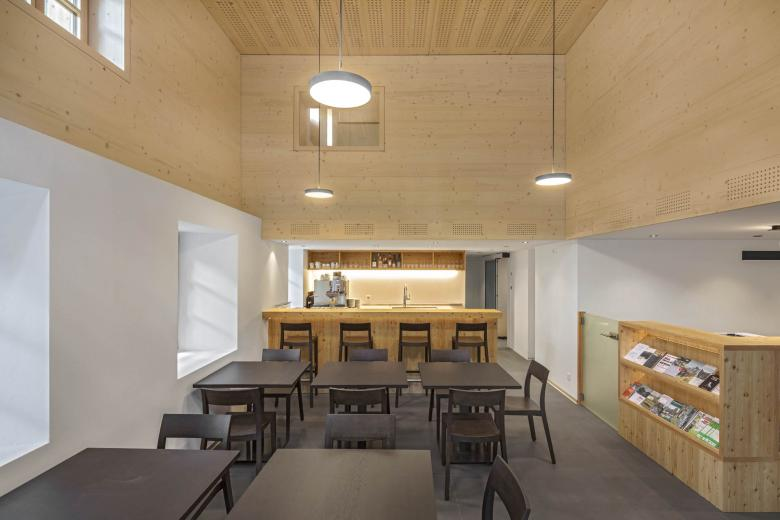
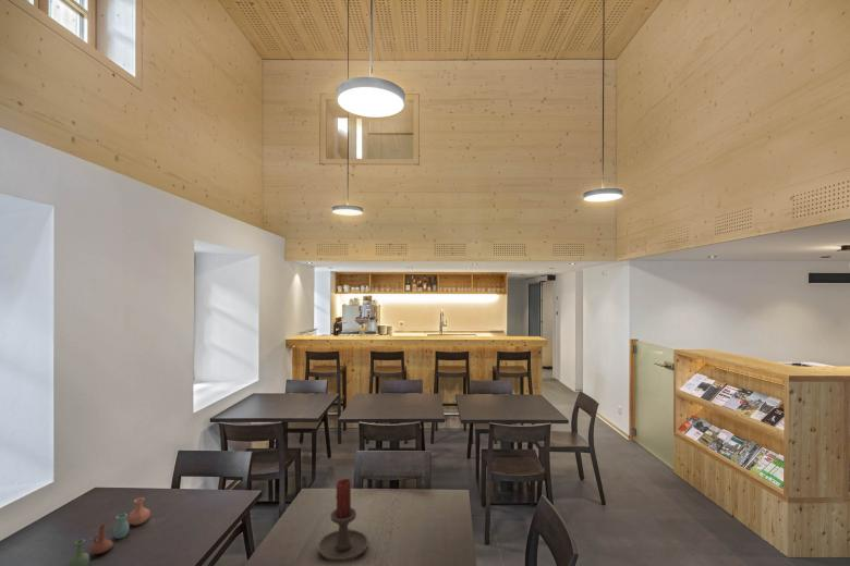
+ vase (113, 529)
+ candle holder (343, 510)
